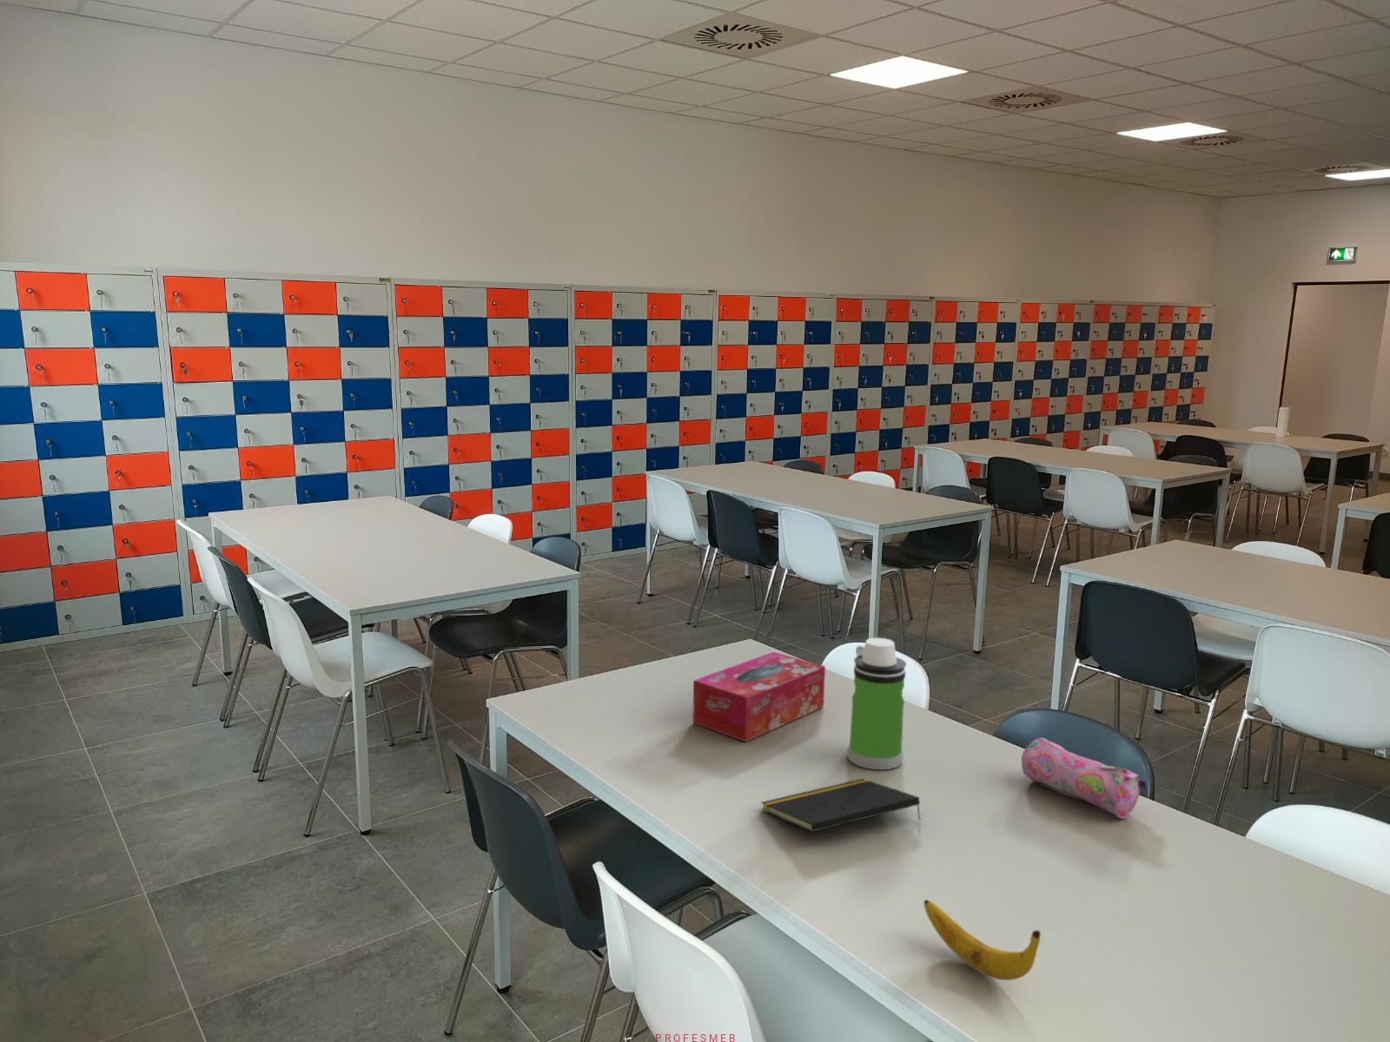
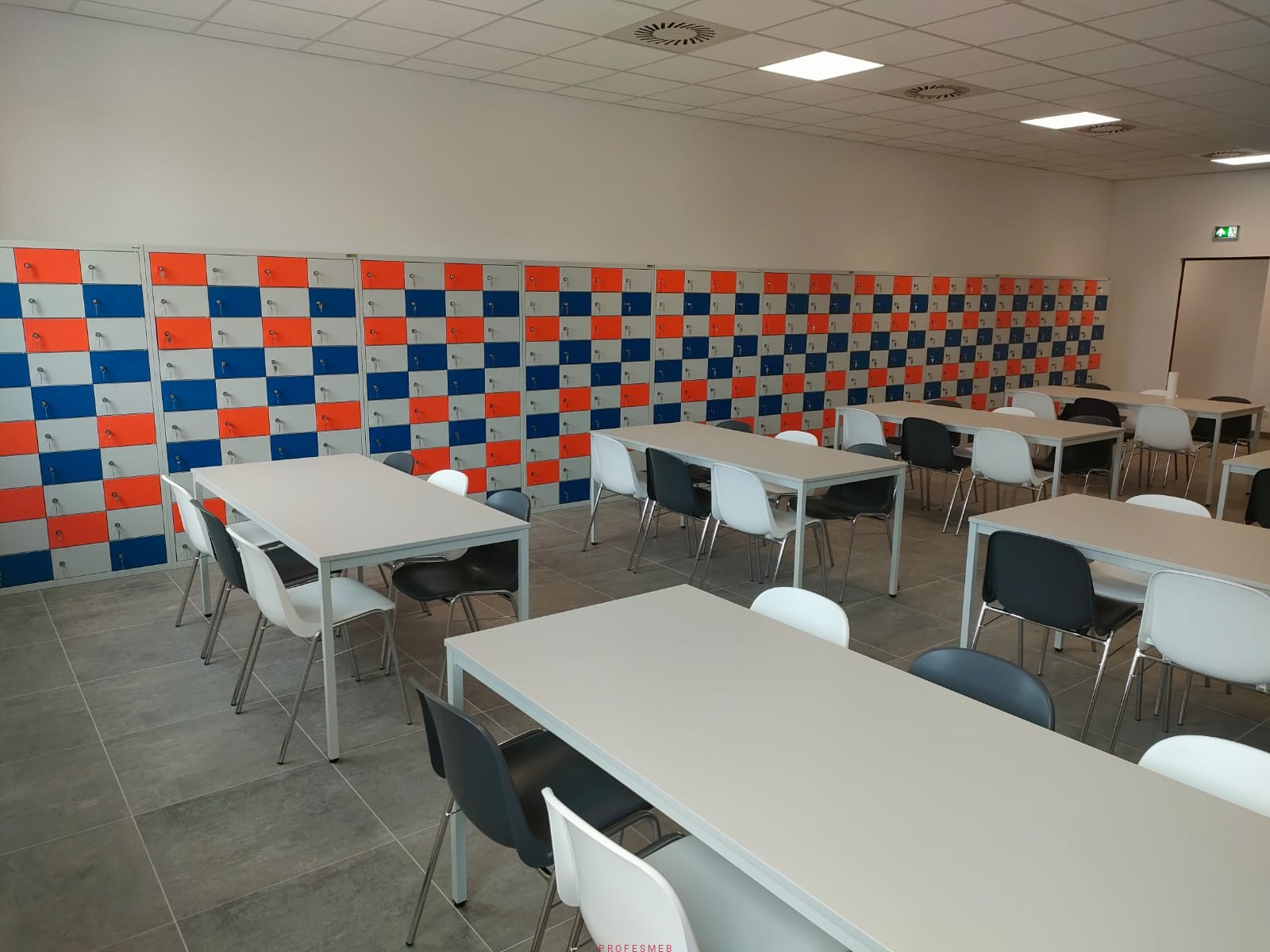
- pencil case (1080, 775)
- water bottle (877, 699)
- notepad (839, 803)
- tissue box (761, 694)
- banana (973, 936)
